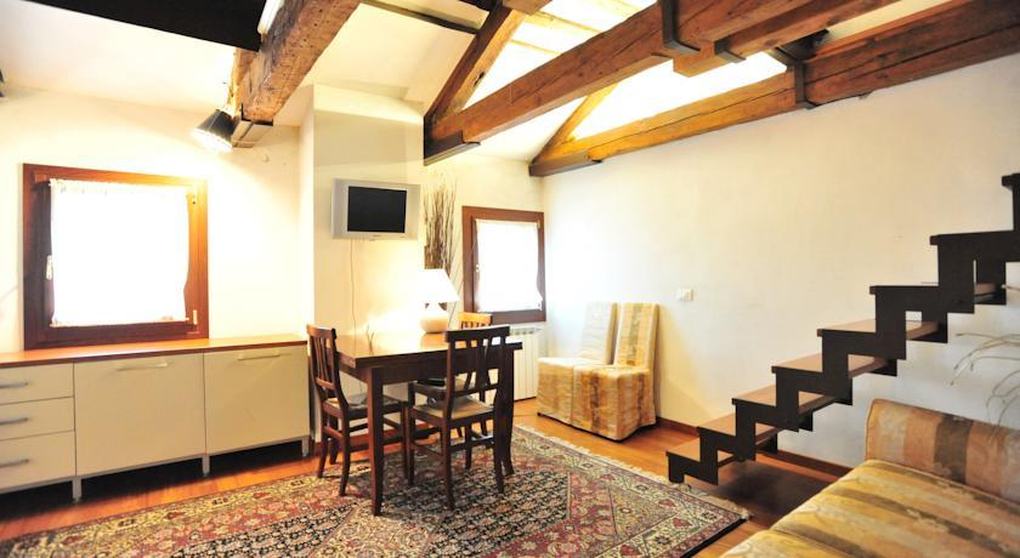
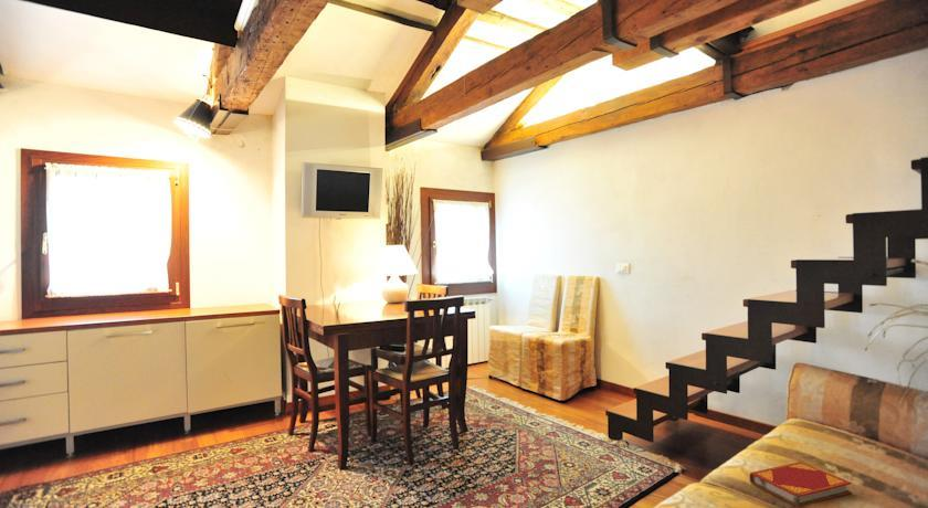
+ hardback book (799, 481)
